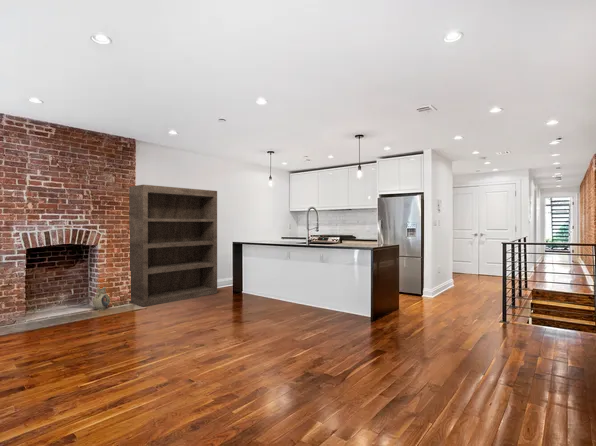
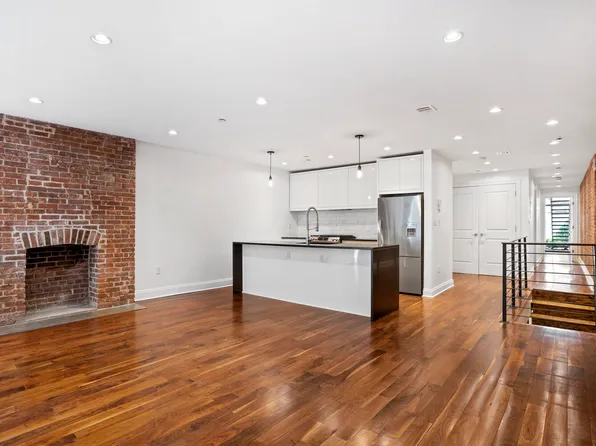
- vase (101, 298)
- bookshelf (176, 243)
